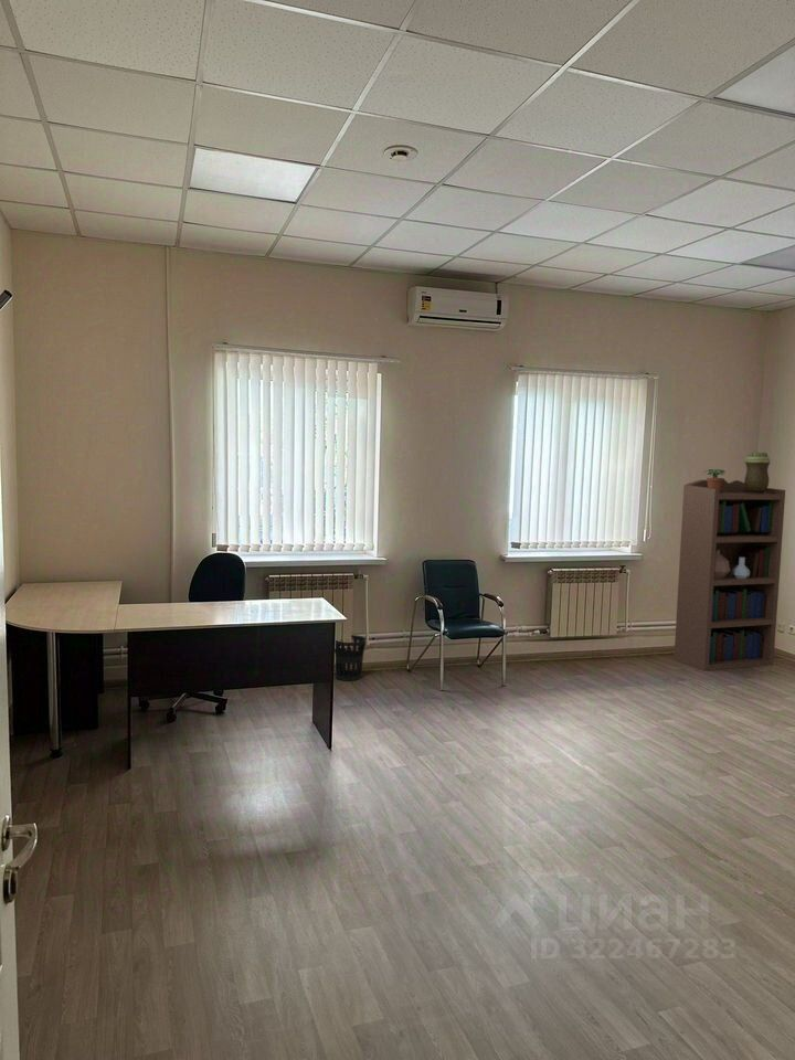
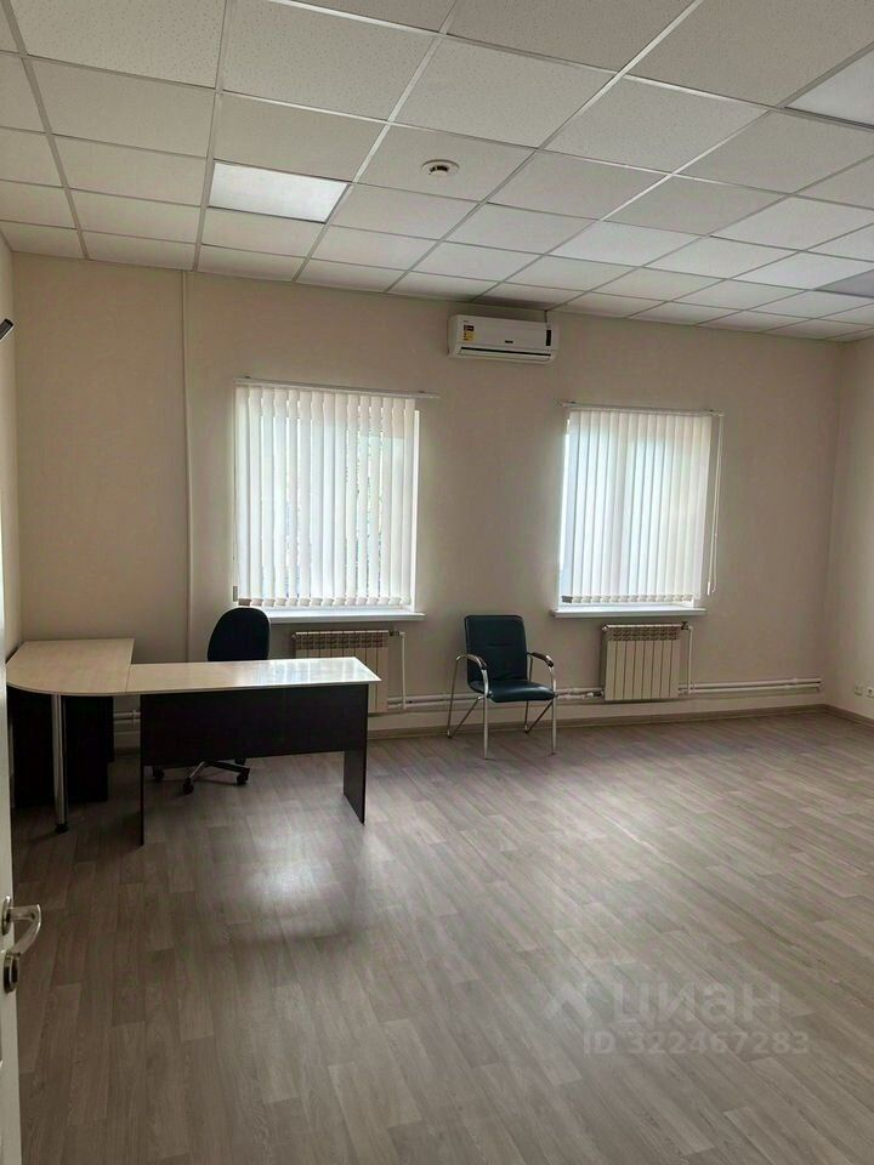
- wastebasket (349, 657)
- potted plant (713, 480)
- decorative urn (756, 473)
- bookcase (729, 571)
